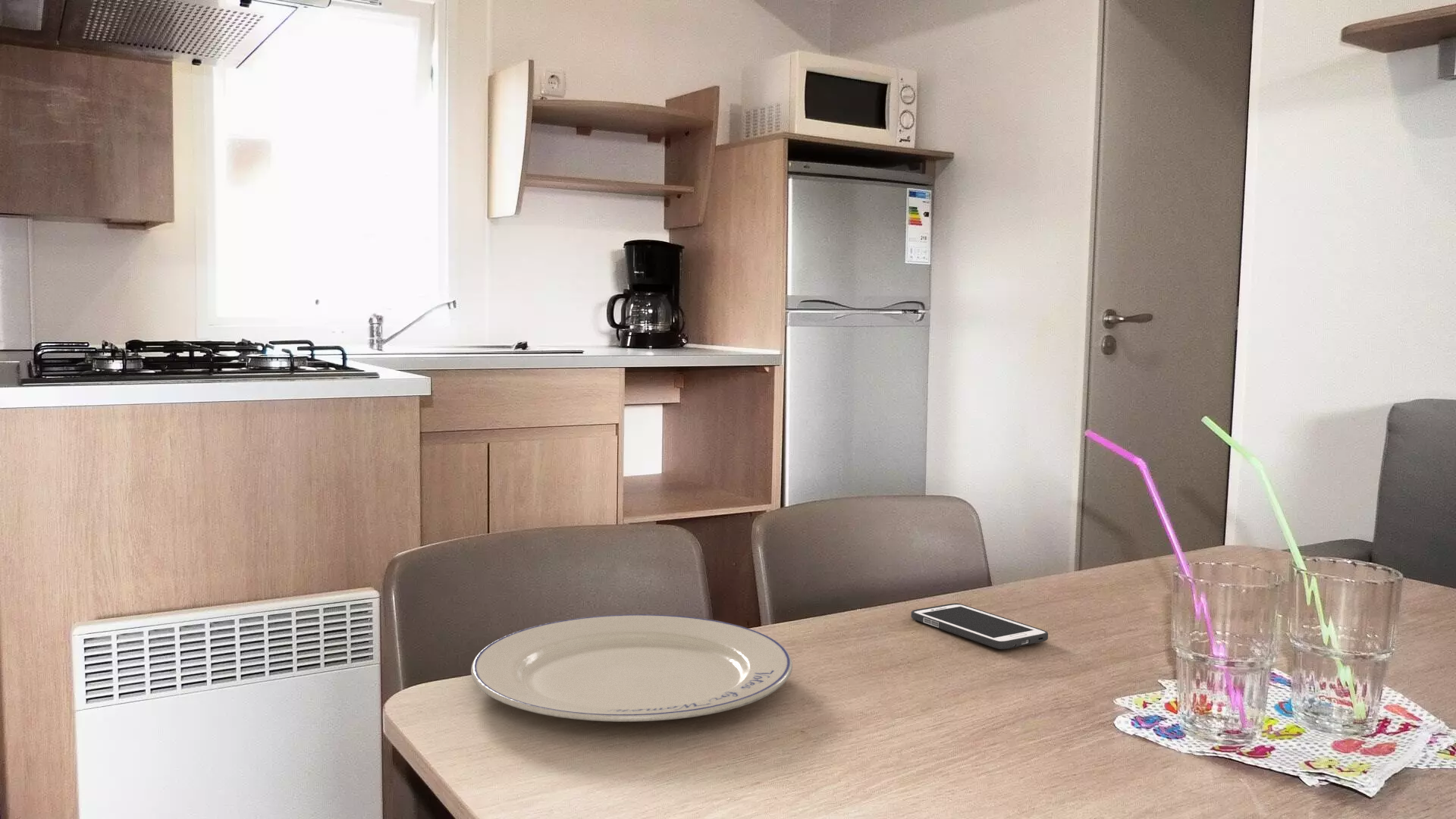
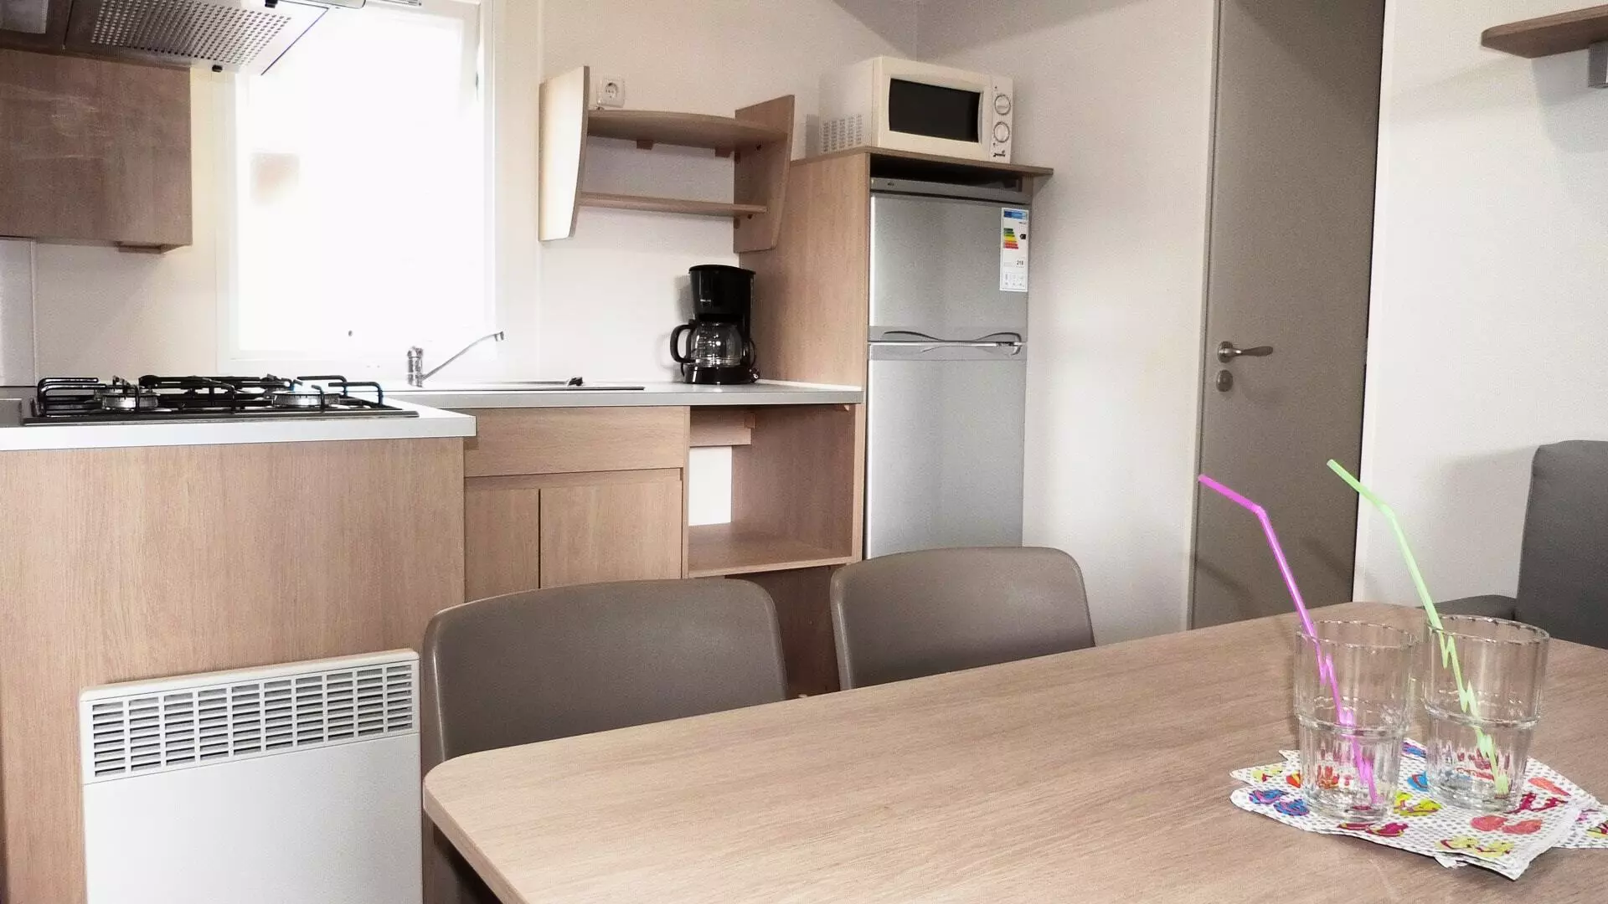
- cell phone (977, 625)
- chinaware (633, 670)
